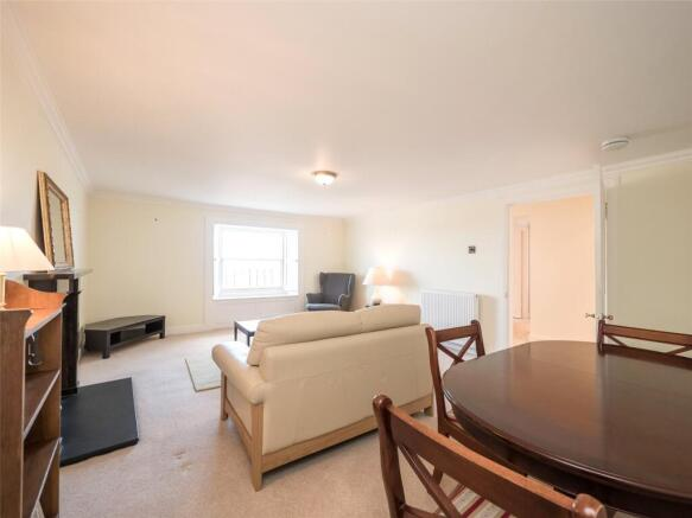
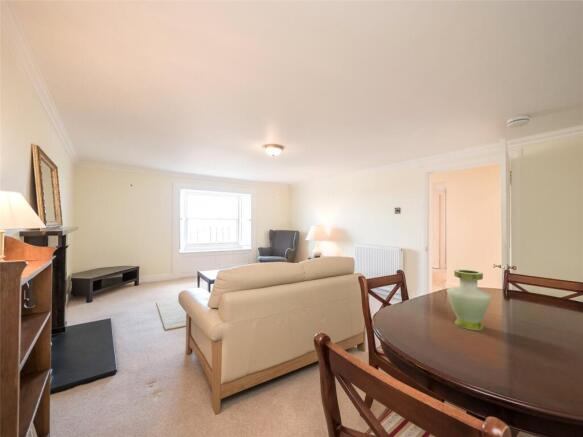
+ vase (468, 298)
